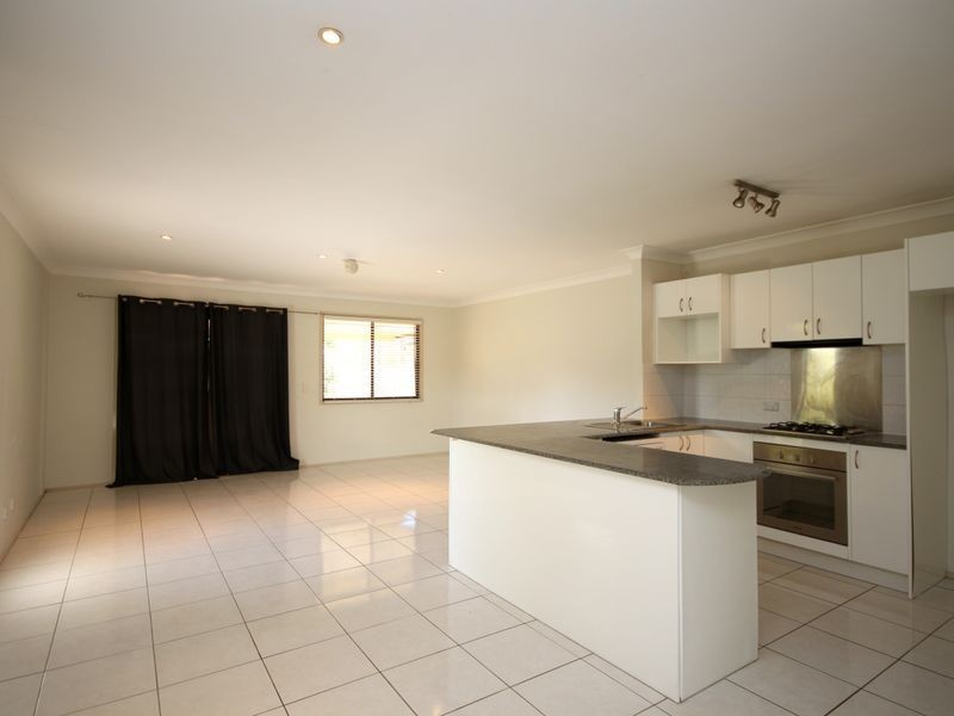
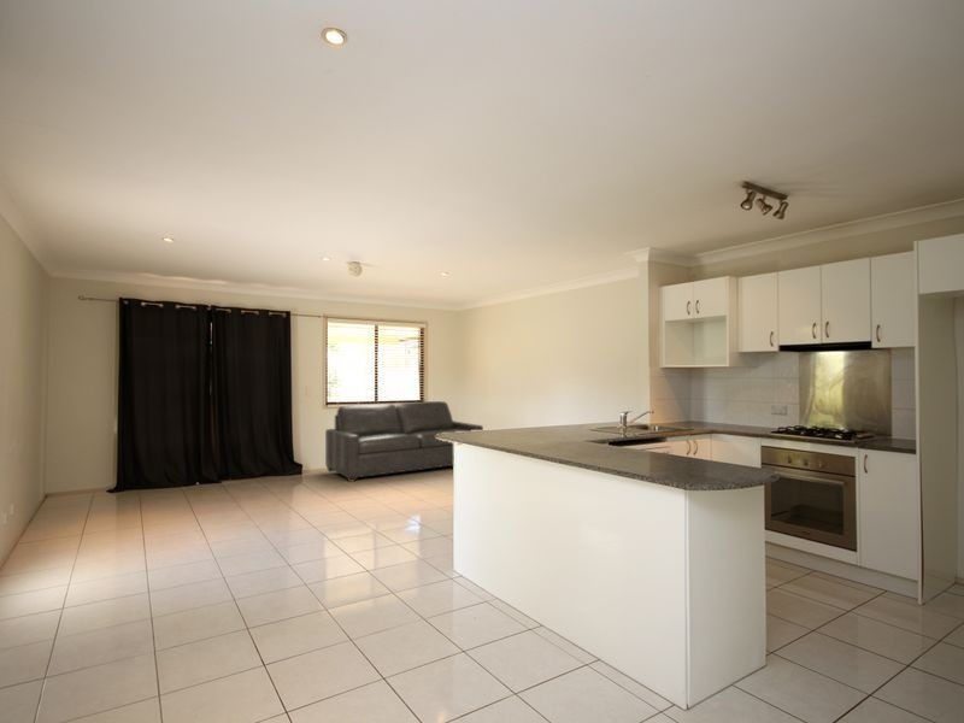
+ sofa (406, 436)
